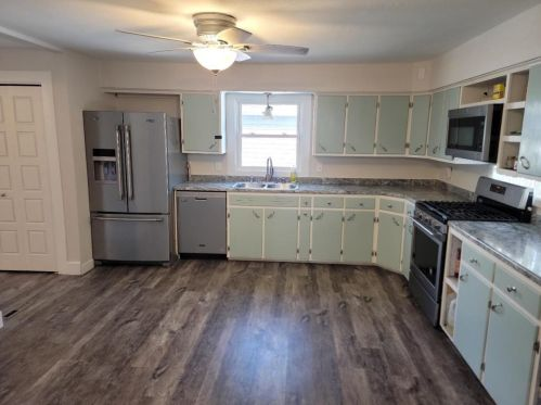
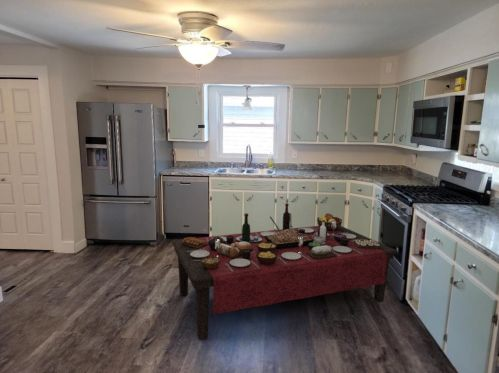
+ dining table (281, 256)
